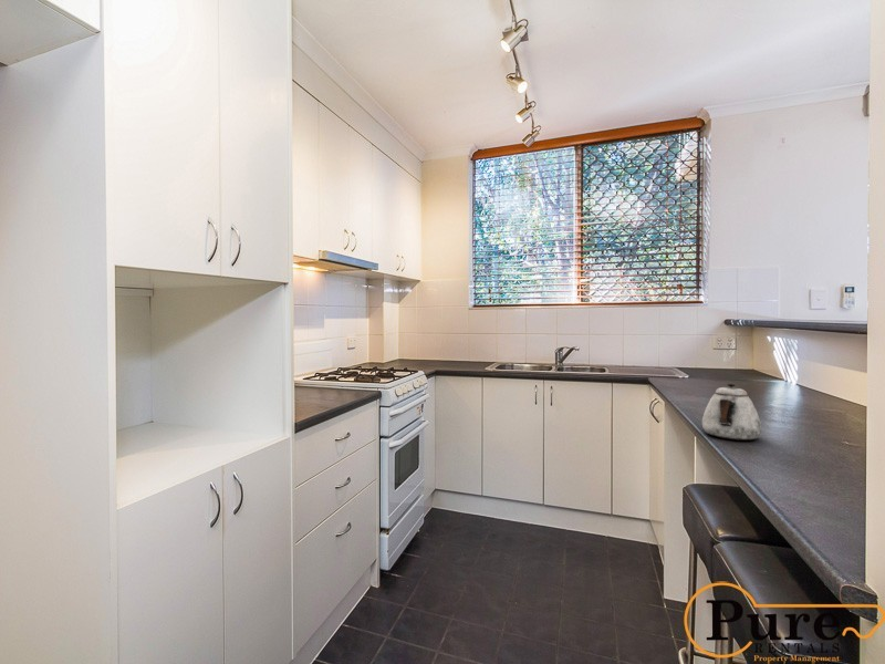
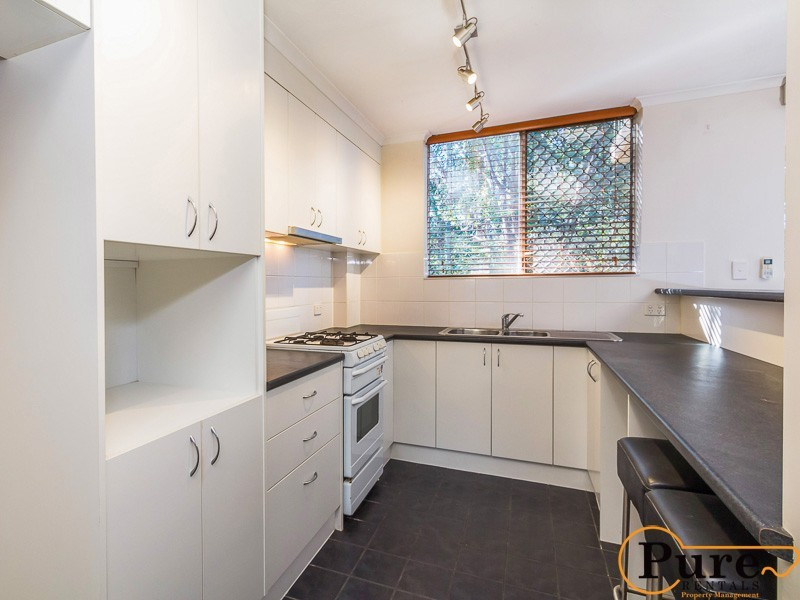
- teapot (731, 408)
